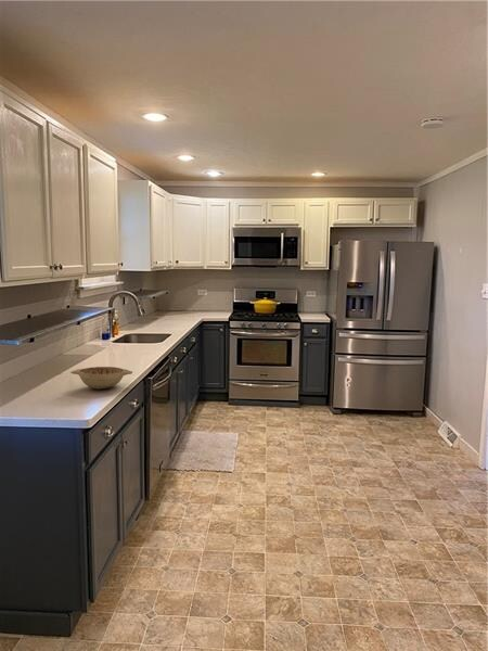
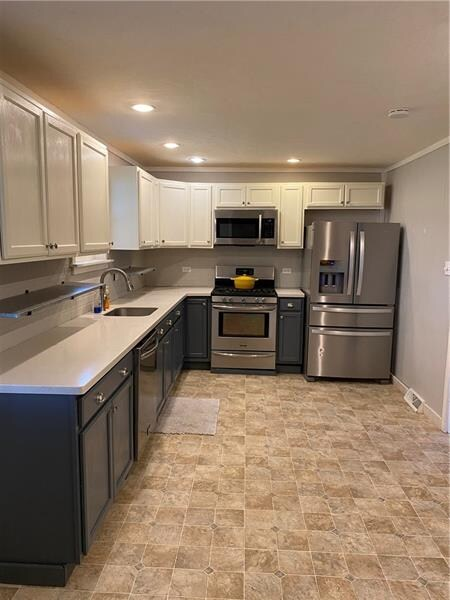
- decorative bowl (102, 378)
